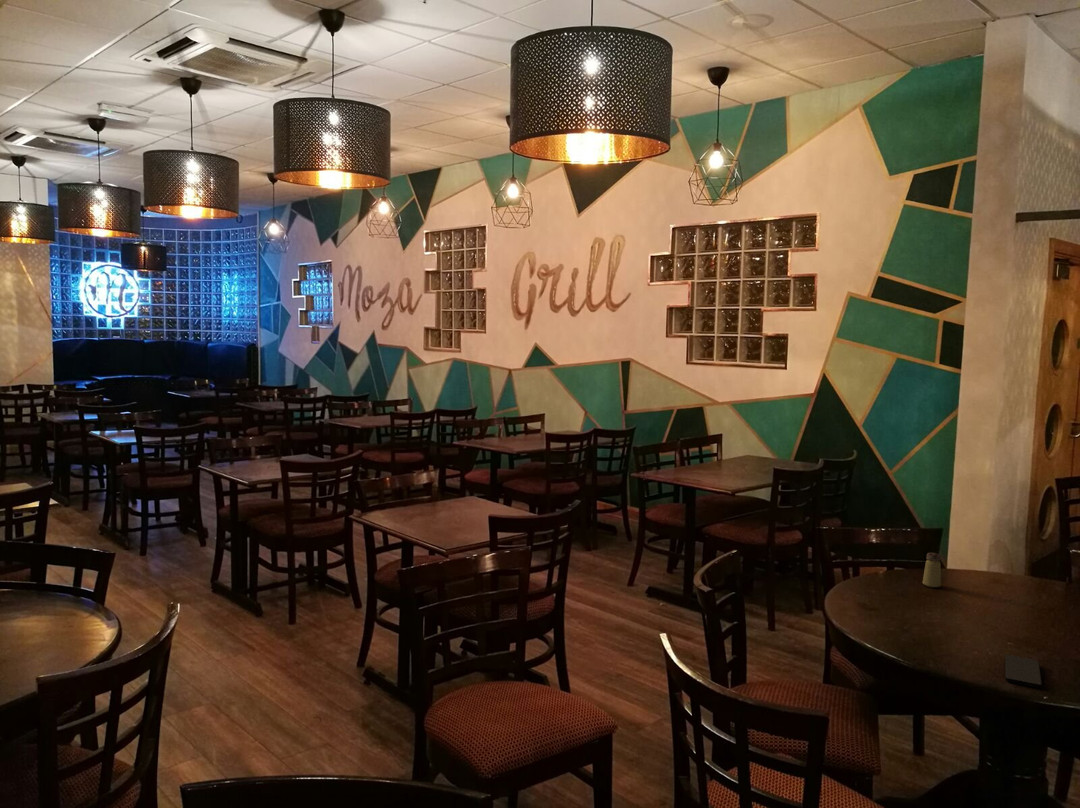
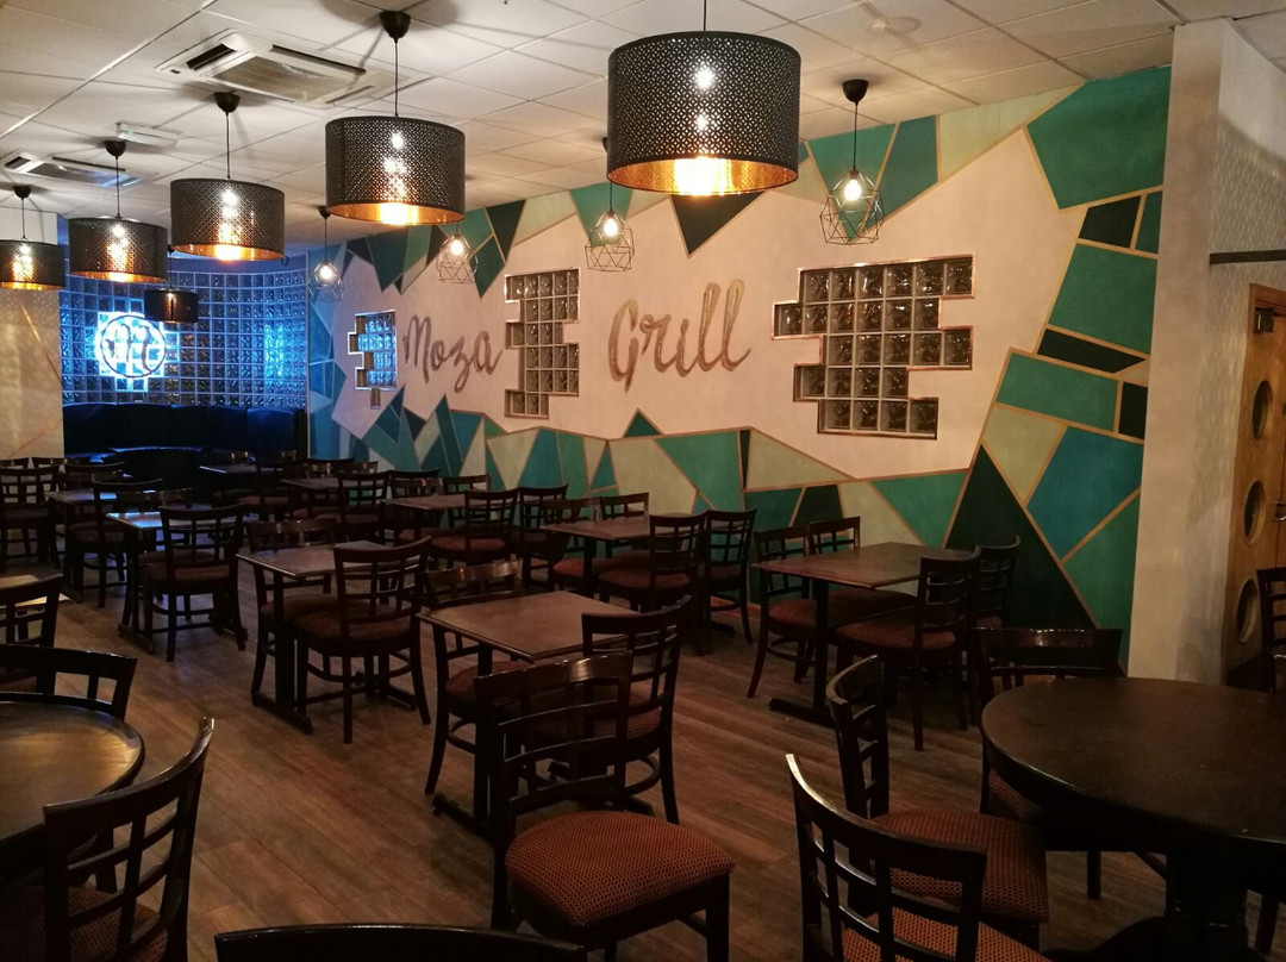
- smartphone (1022, 670)
- saltshaker (932, 569)
